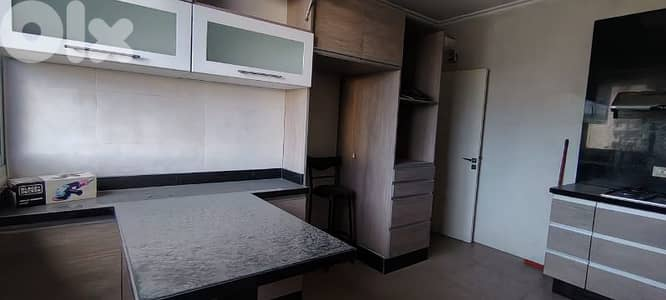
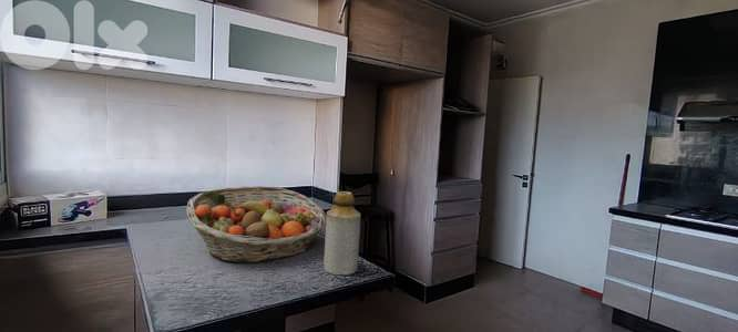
+ bottle (342, 230)
+ fruit basket (260, 220)
